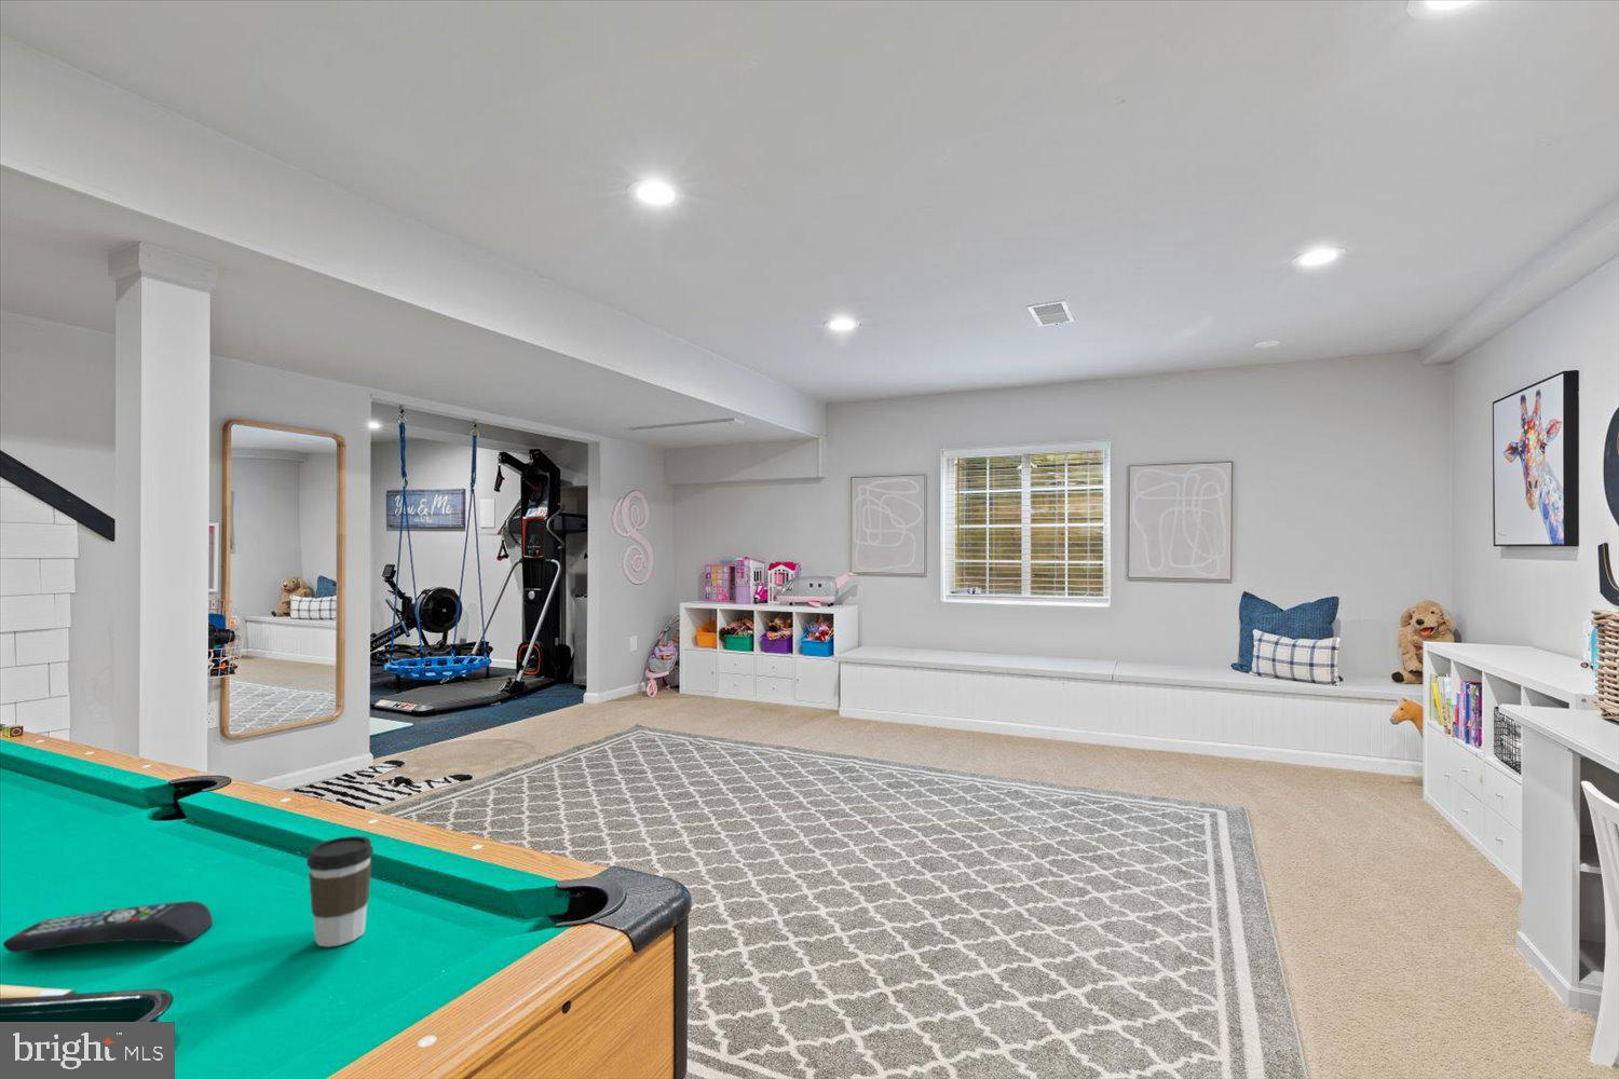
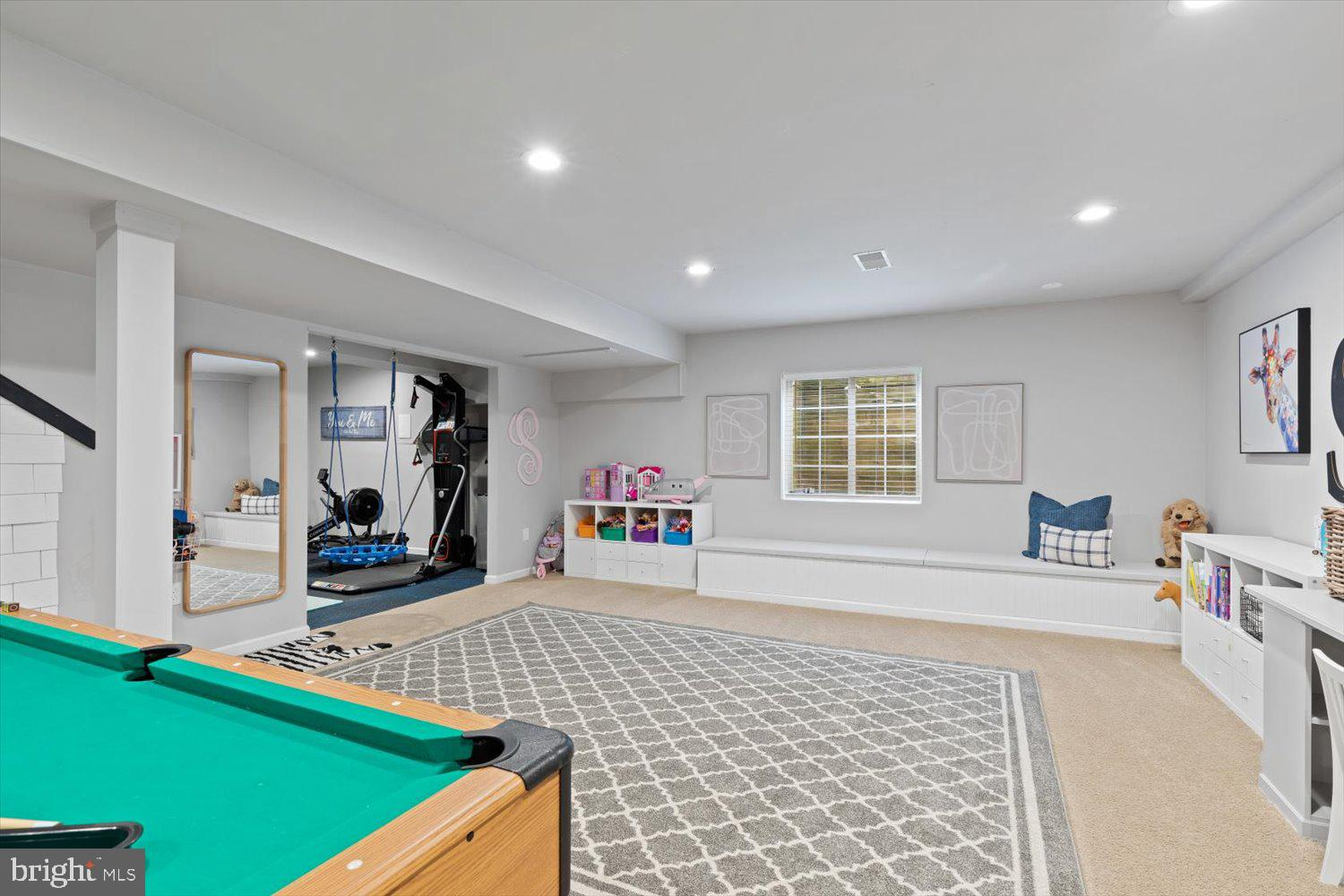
- coffee cup (340, 890)
- remote control (112, 927)
